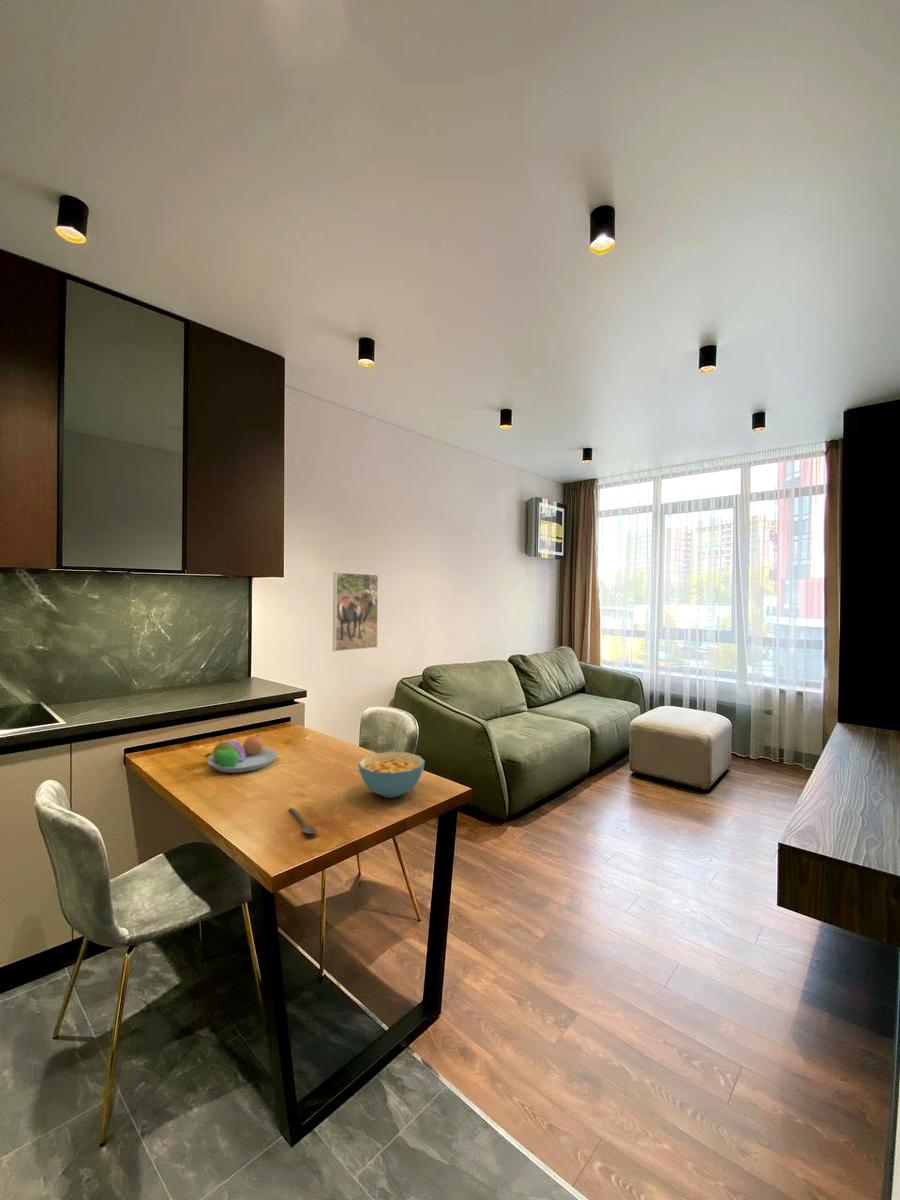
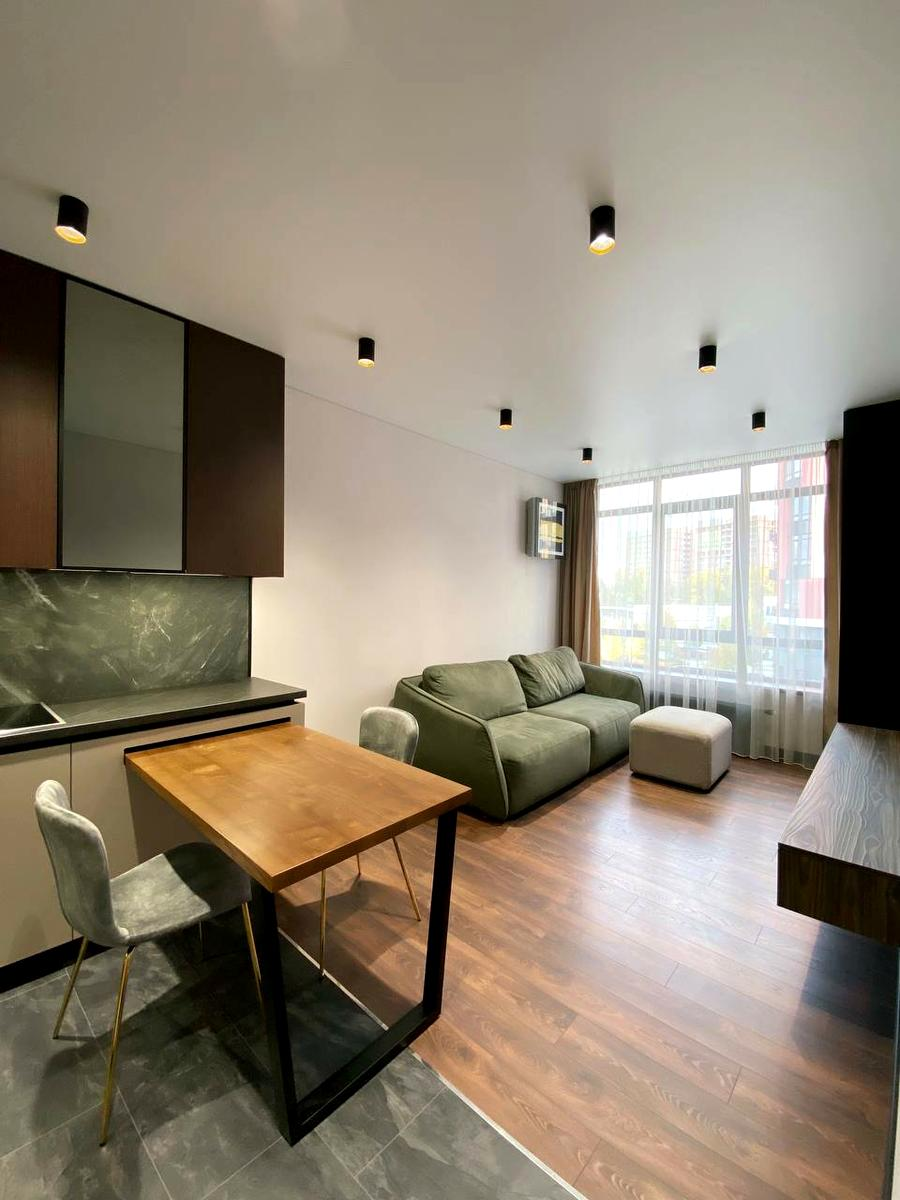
- spoon (301, 820)
- fruit bowl (240, 751)
- cereal bowl (391, 777)
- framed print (356, 611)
